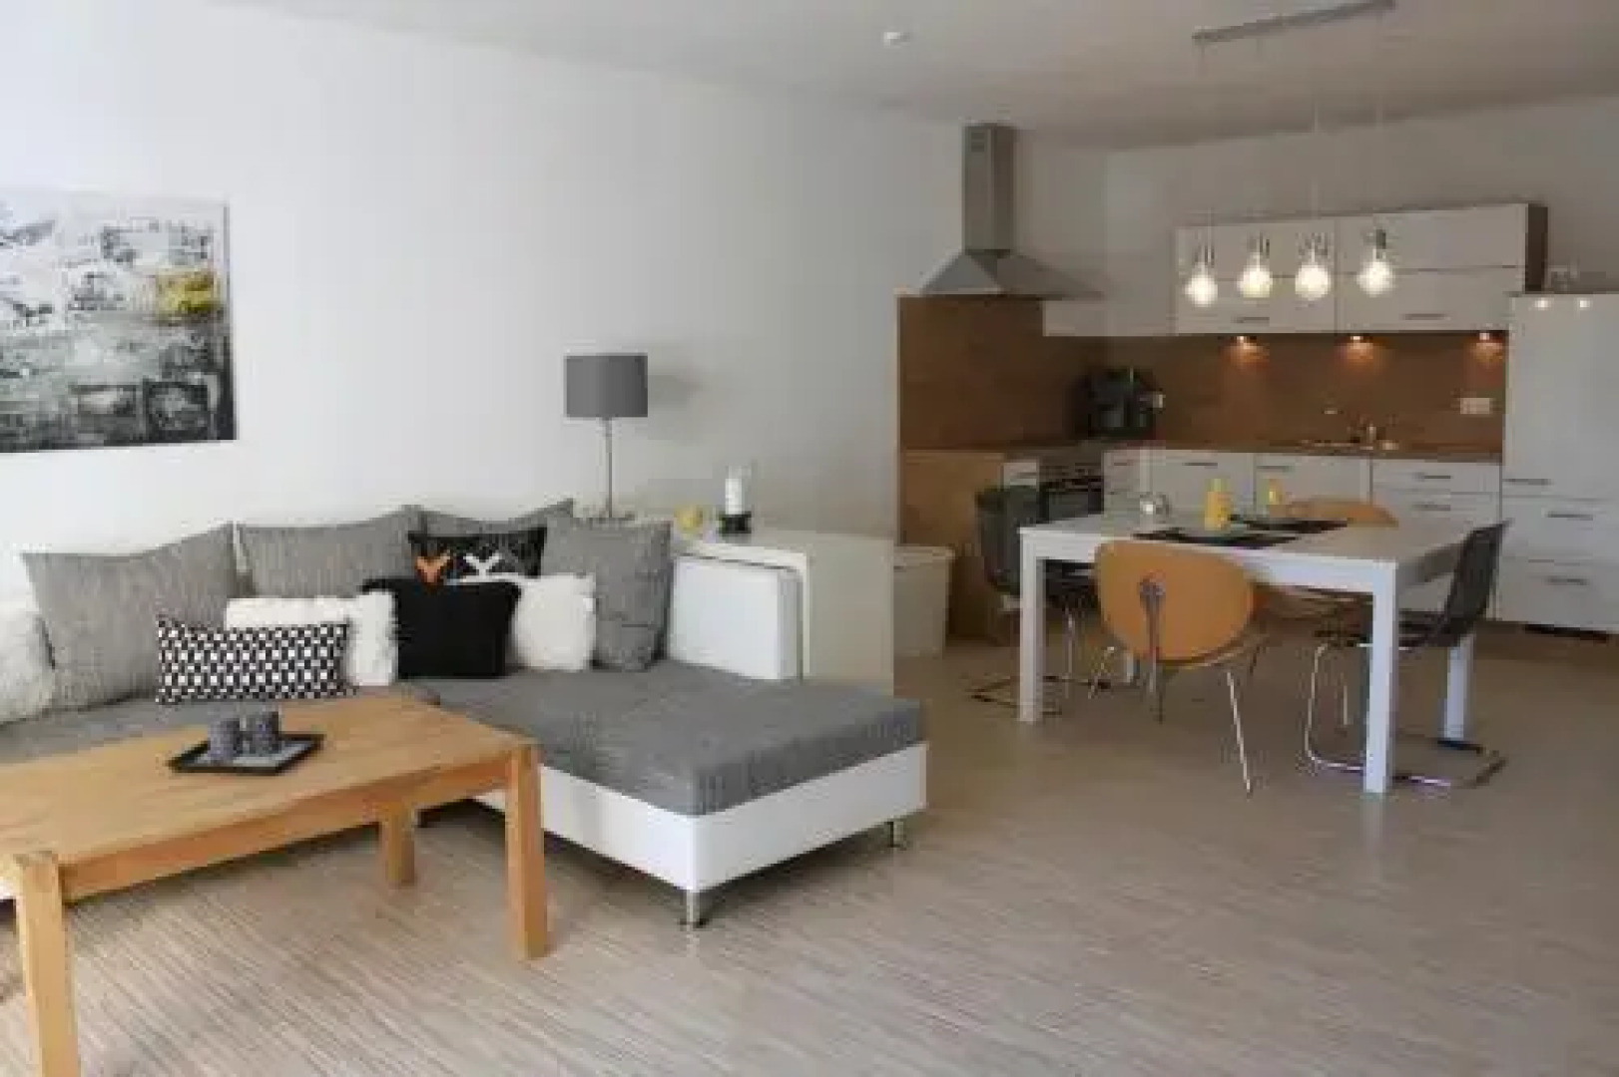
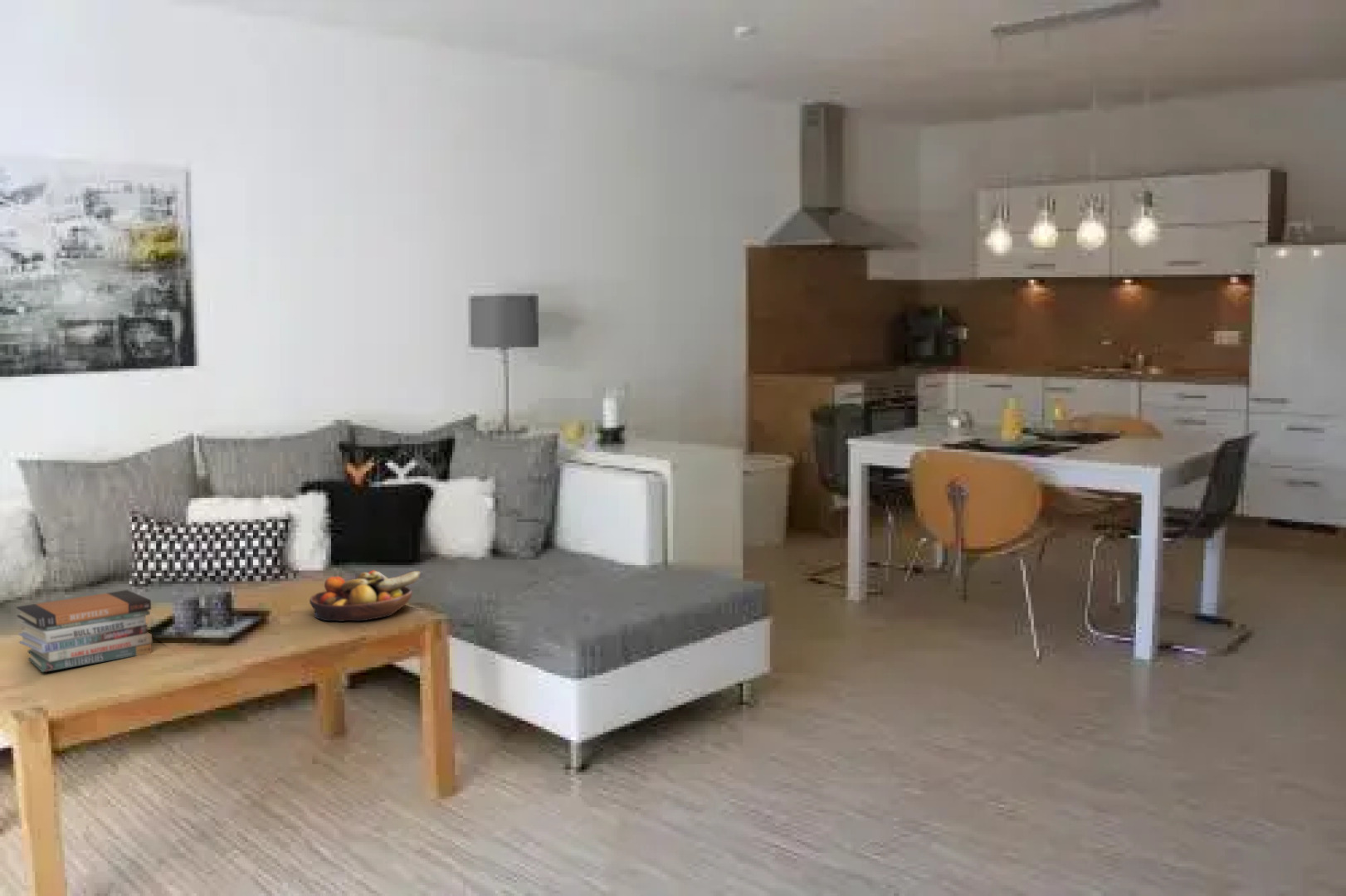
+ fruit bowl (362, 590)
+ book stack (85, 630)
